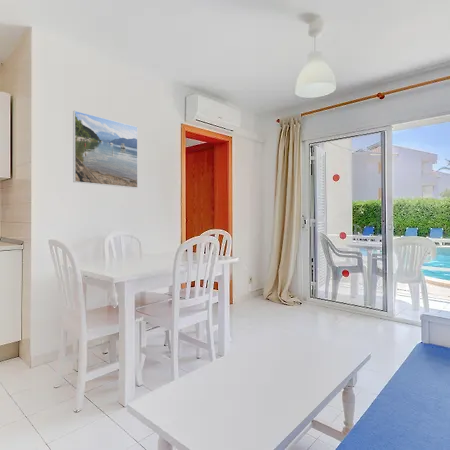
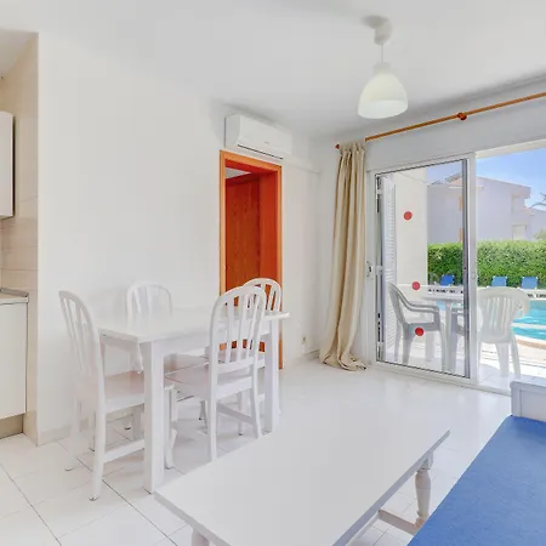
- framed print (107, 152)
